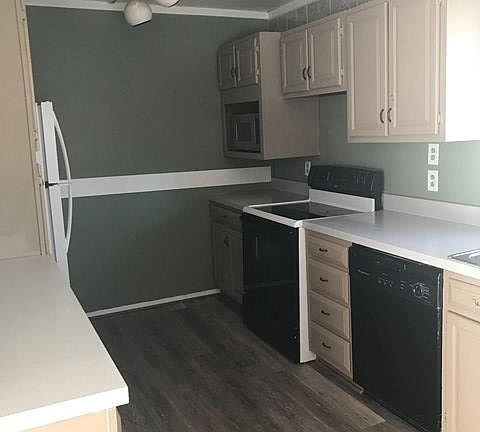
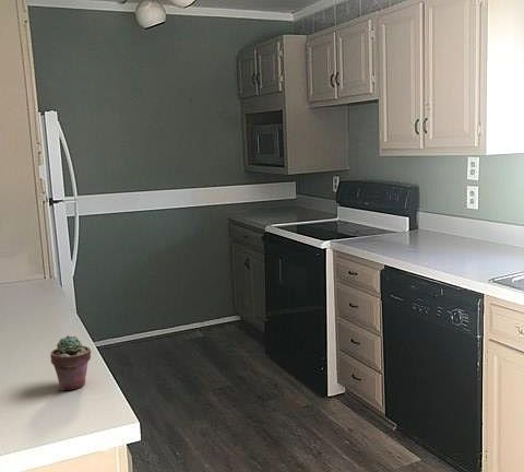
+ potted succulent (71, 361)
